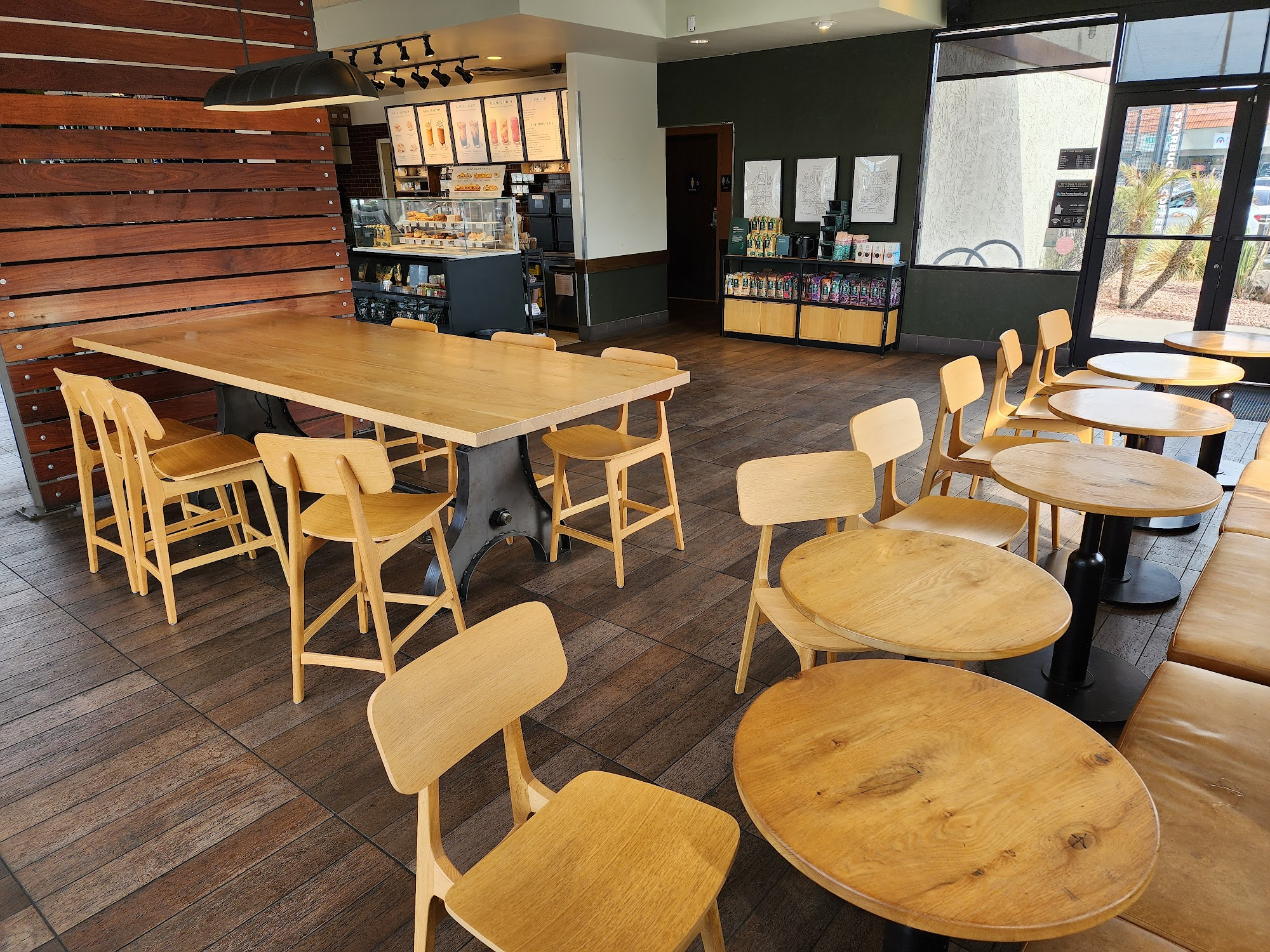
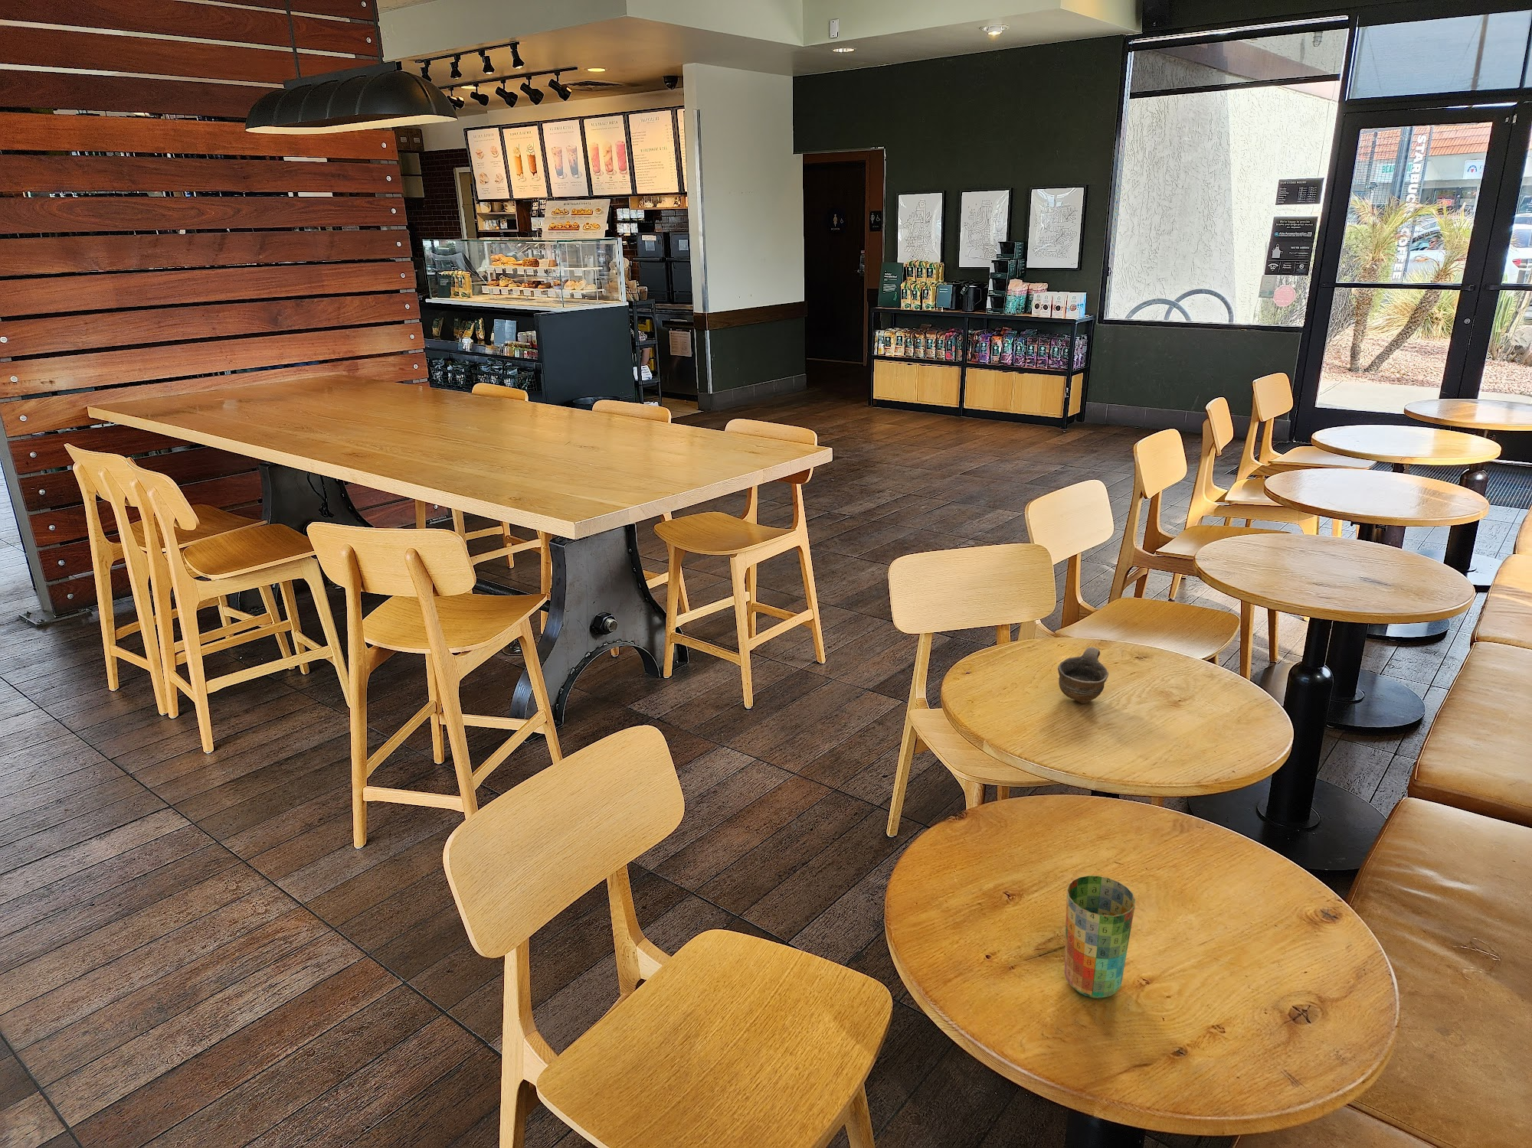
+ cup (1097, 939)
+ cup (1084, 676)
